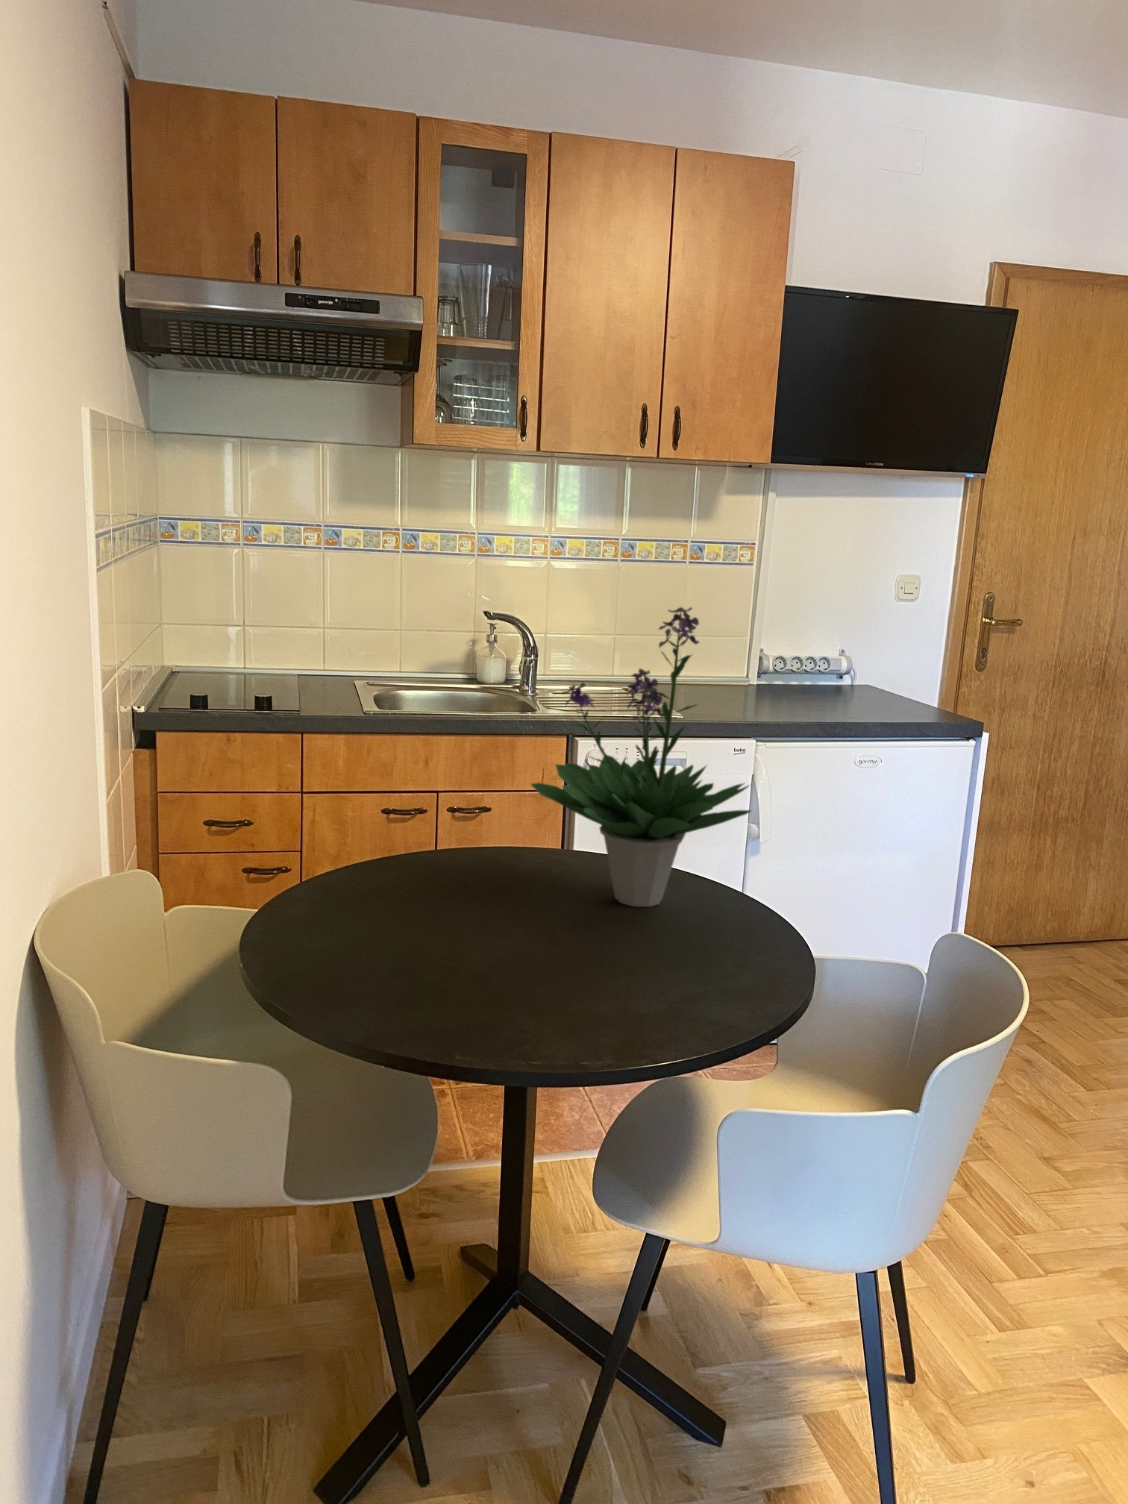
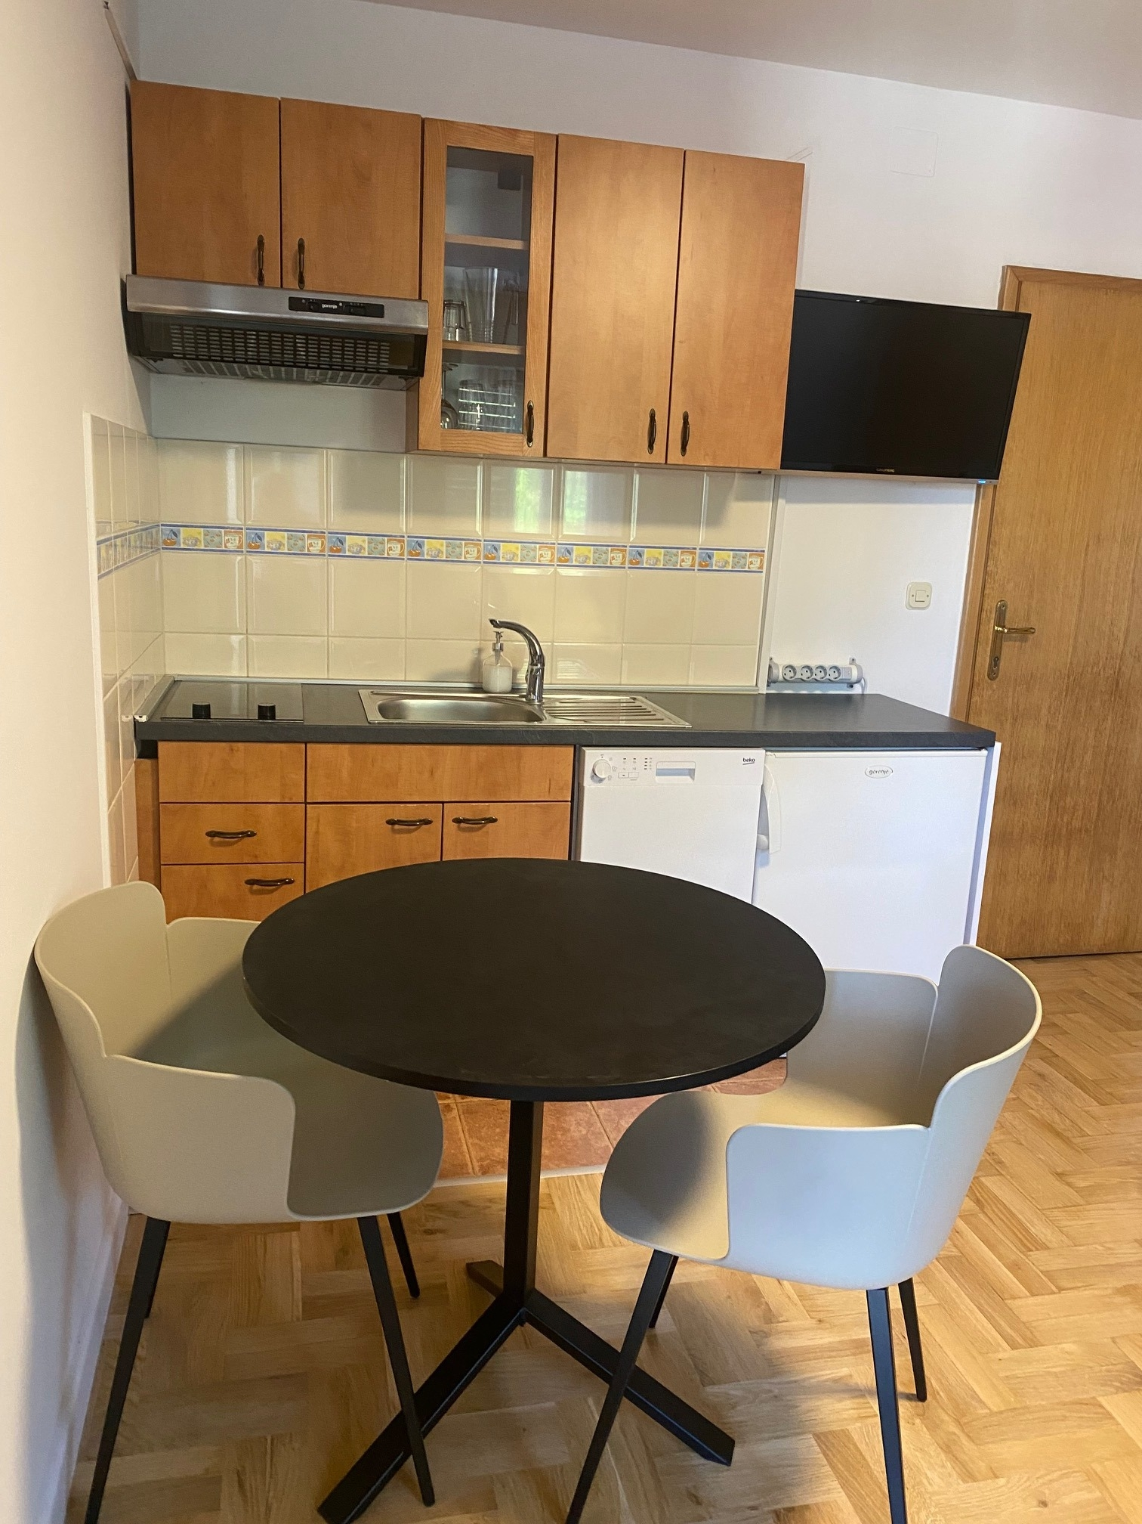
- potted plant (652, 754)
